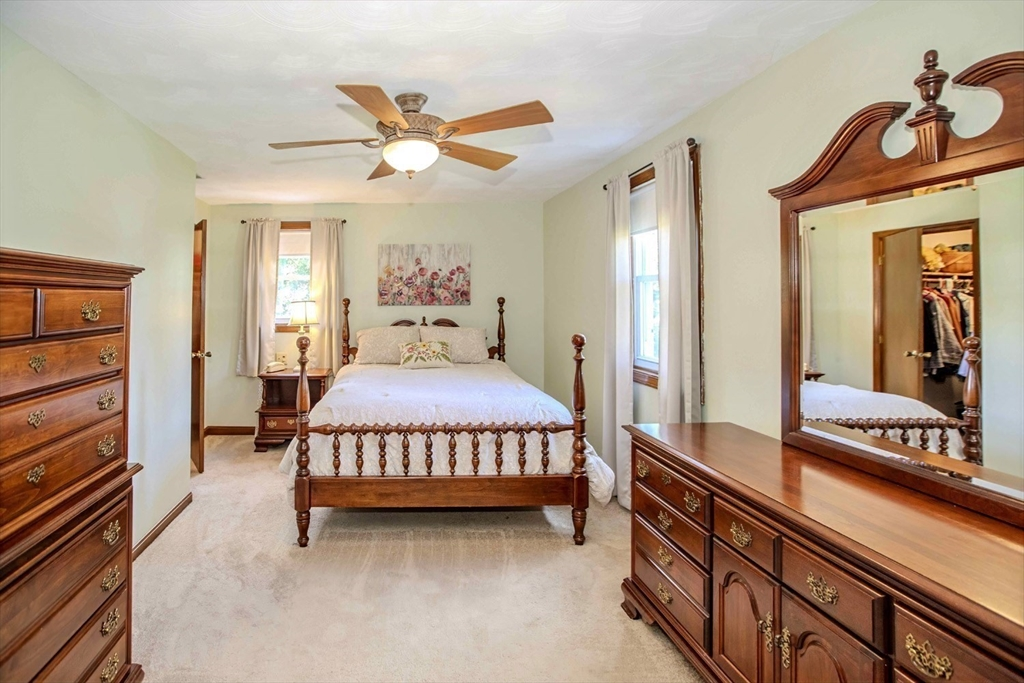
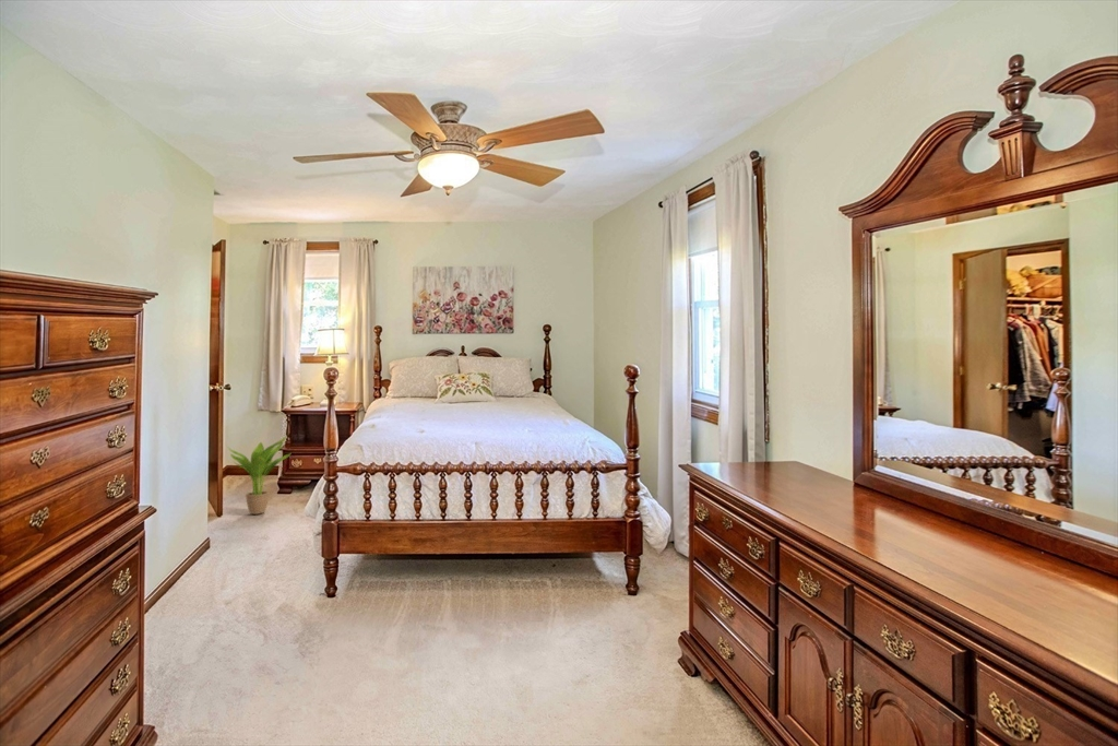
+ potted plant (262, 473)
